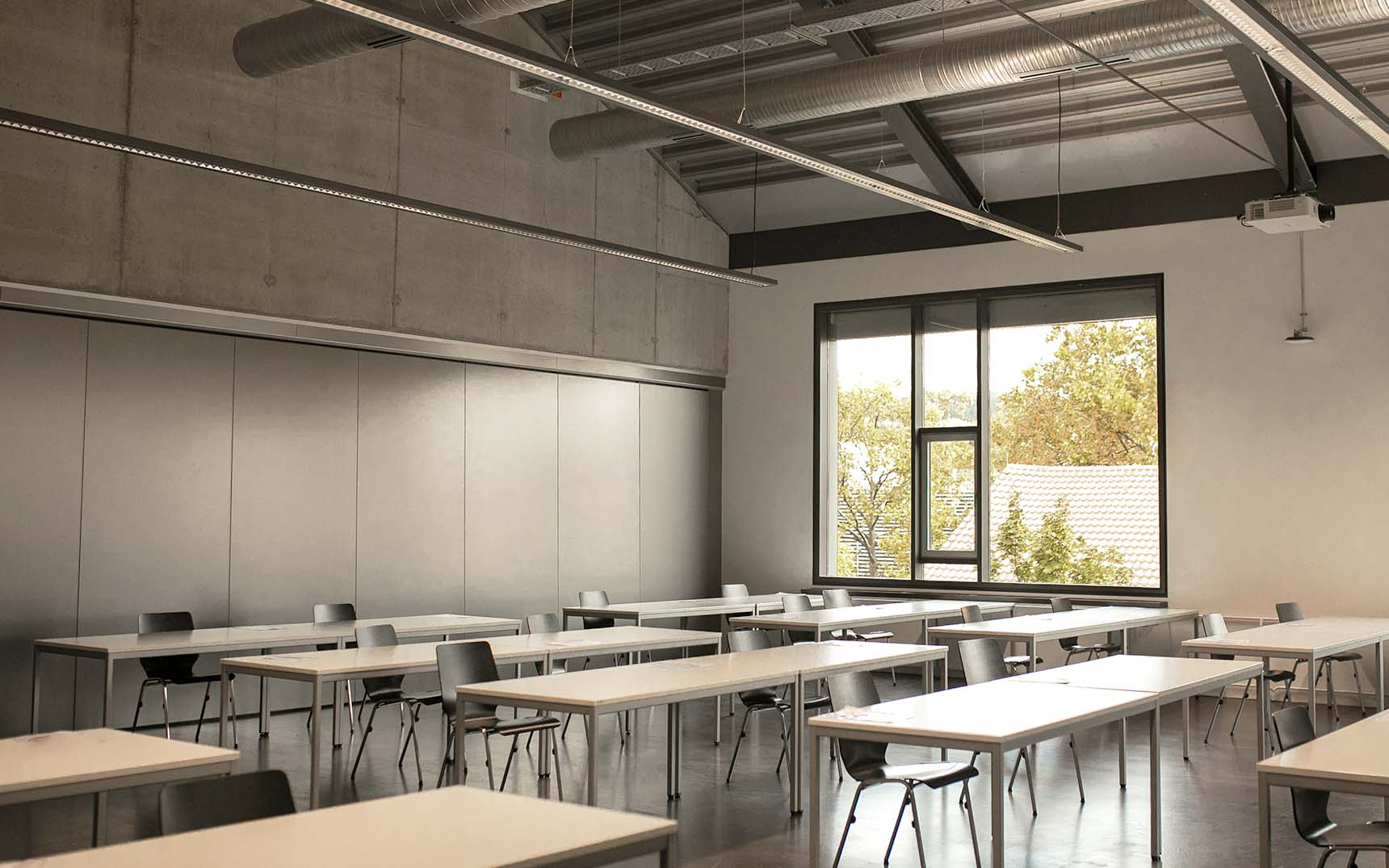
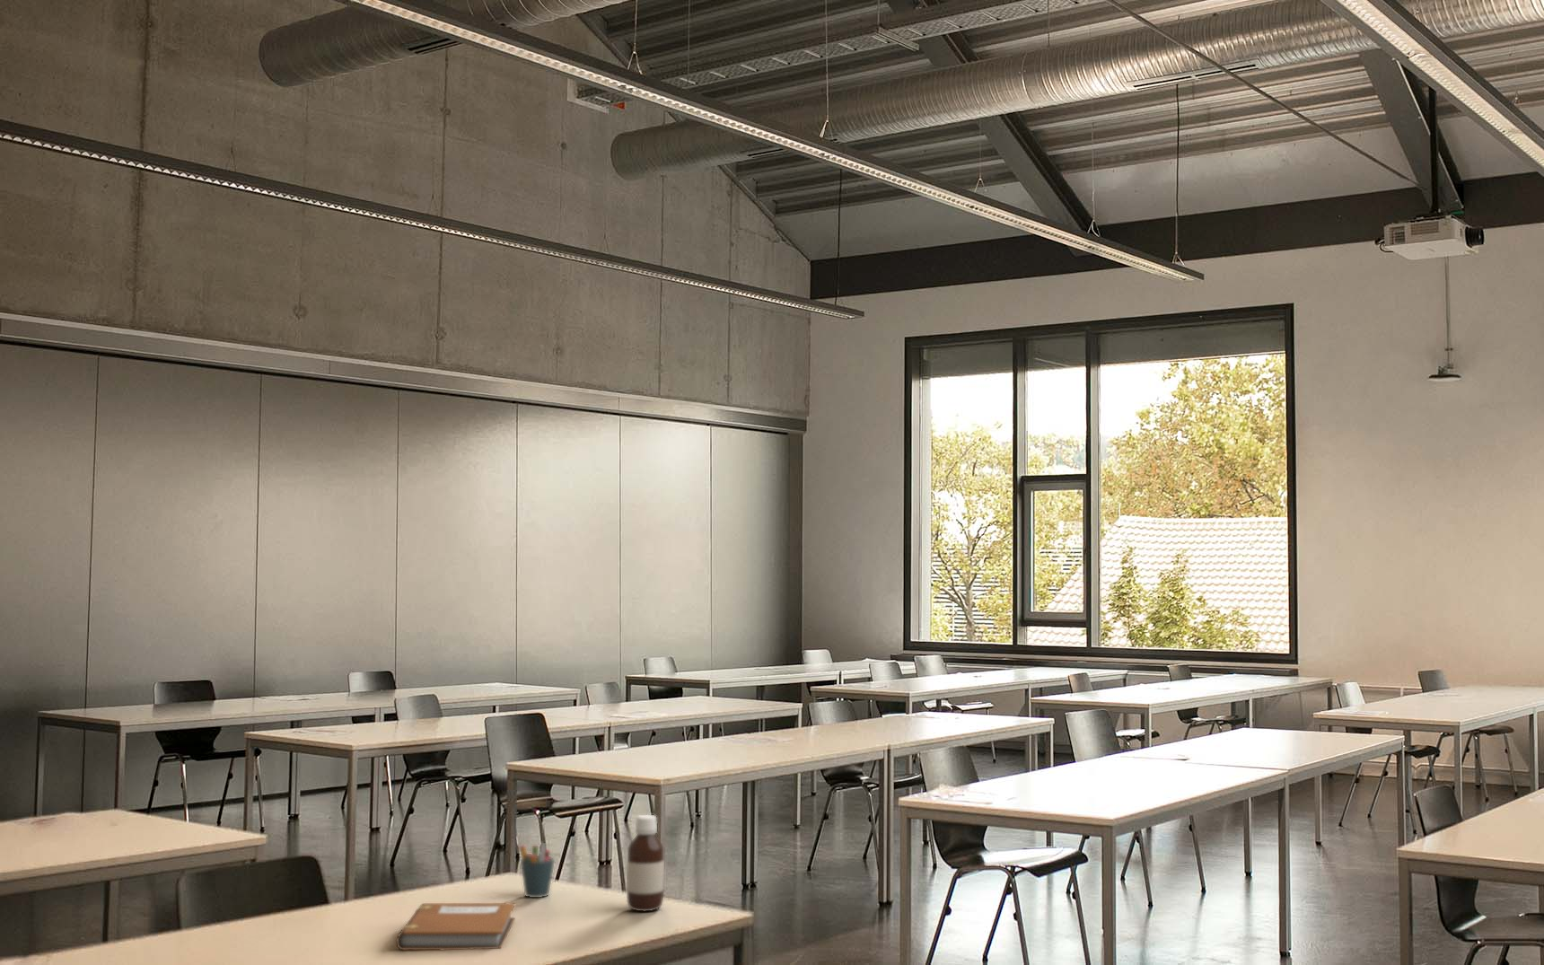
+ pen holder (537, 867)
+ bottle (646, 862)
+ notebook (458, 924)
